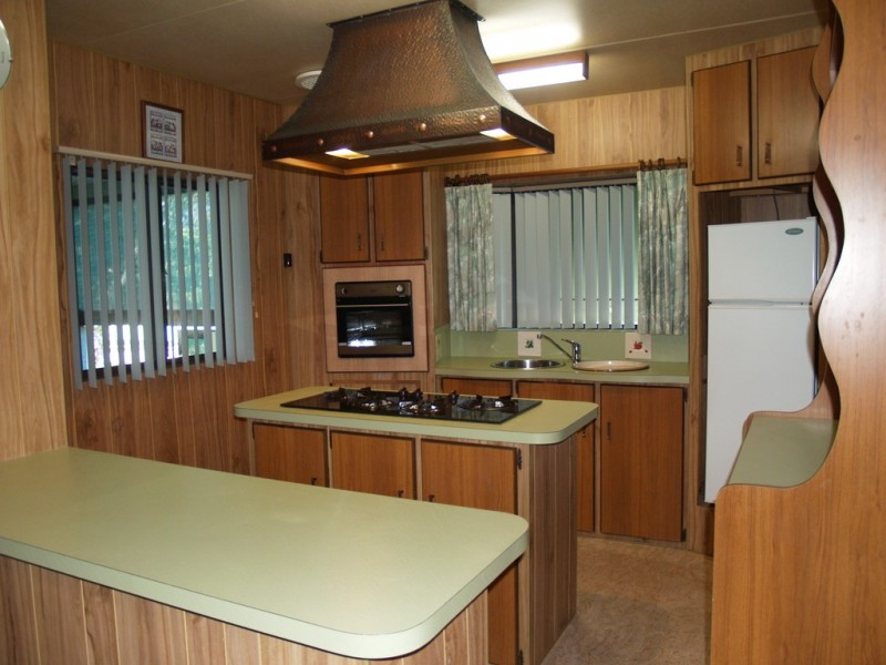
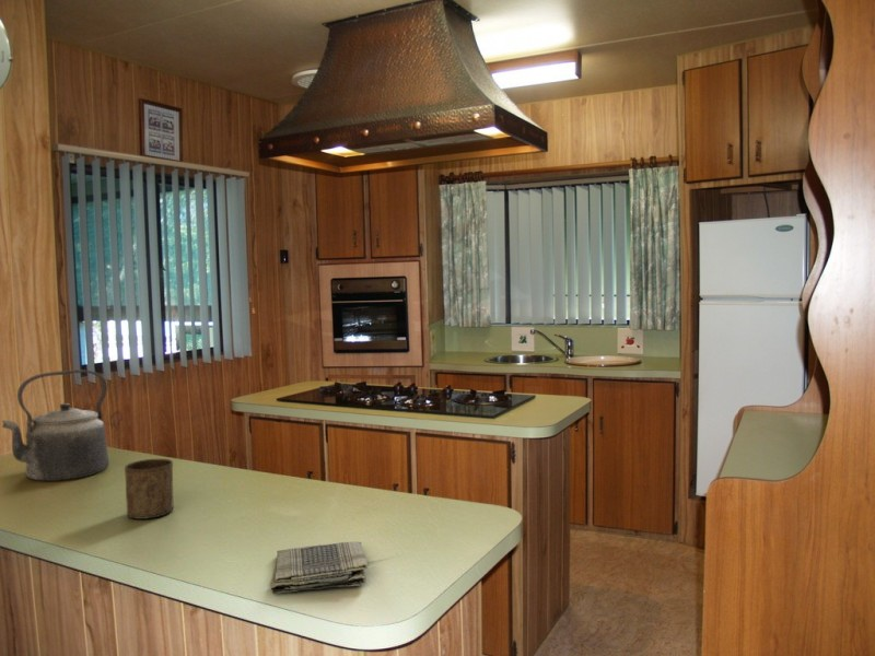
+ kettle (57, 422)
+ dish towel (319, 563)
+ cup (150, 488)
